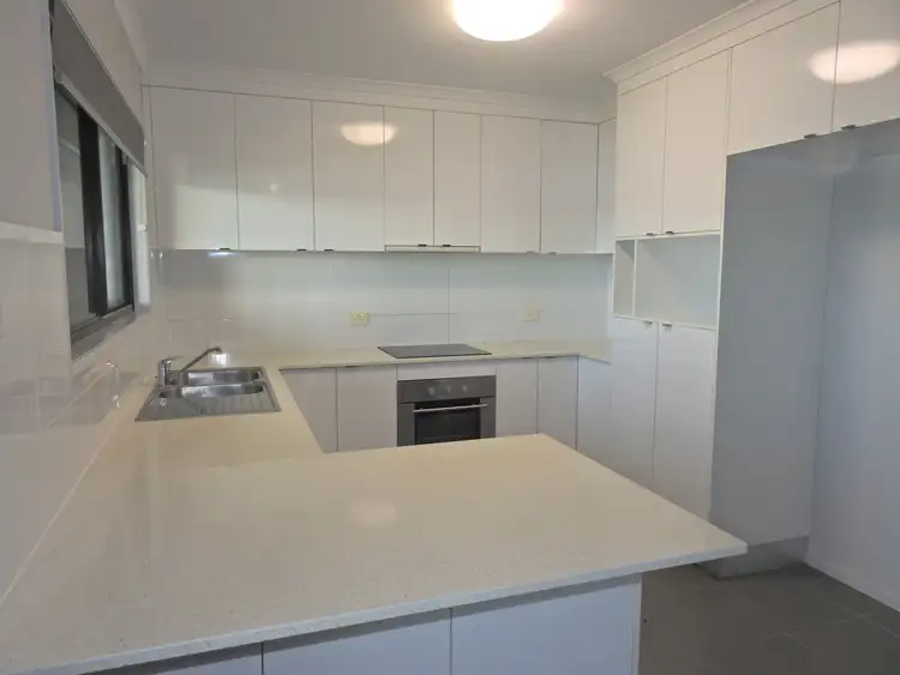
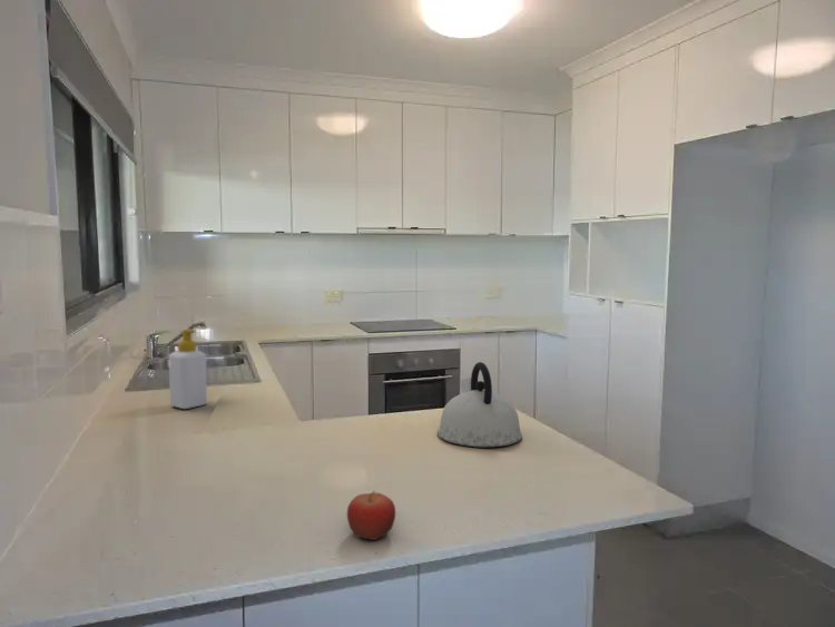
+ kettle (479, 398)
+ fruit (371, 512)
+ soap bottle (187, 368)
